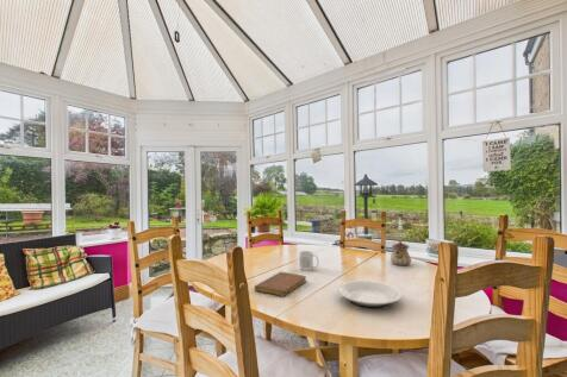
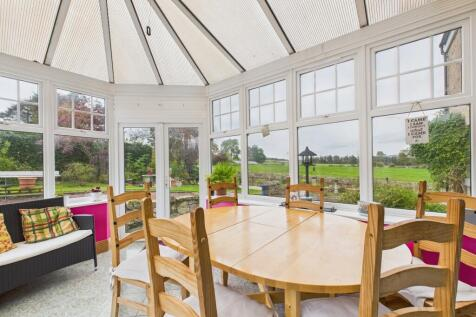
- mug (309, 260)
- notebook (281, 282)
- plate (368, 295)
- teapot (400, 251)
